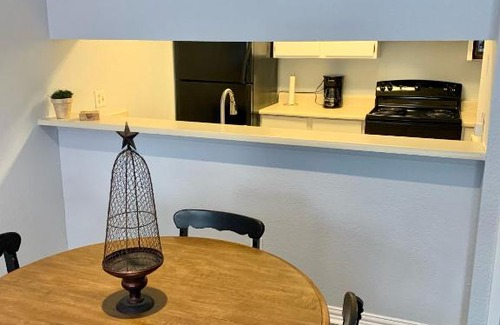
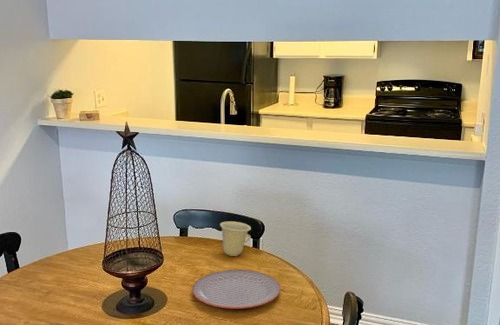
+ plate (236, 290)
+ cup (235, 239)
